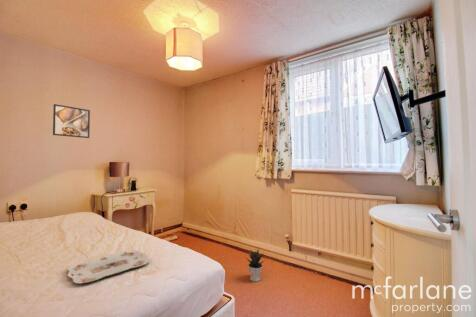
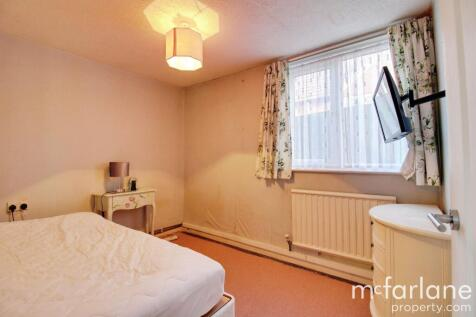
- potted plant (254, 263)
- serving tray (110, 264)
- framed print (72, 121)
